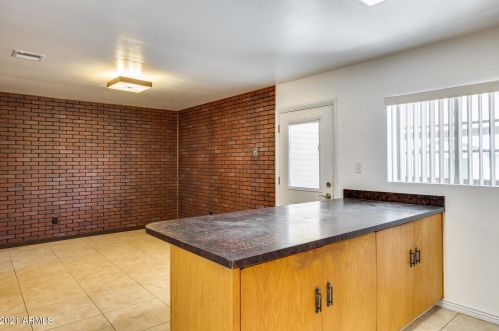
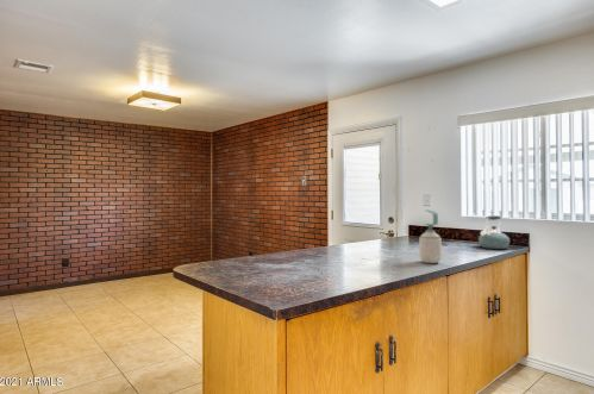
+ soap bottle (430, 236)
+ kettle (492, 231)
